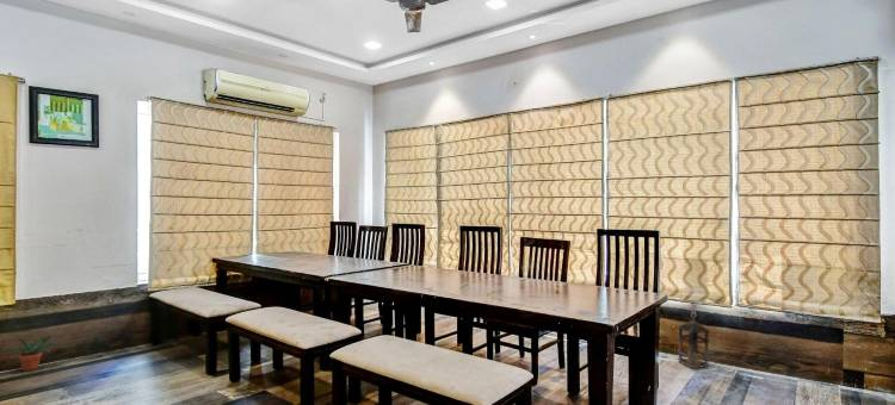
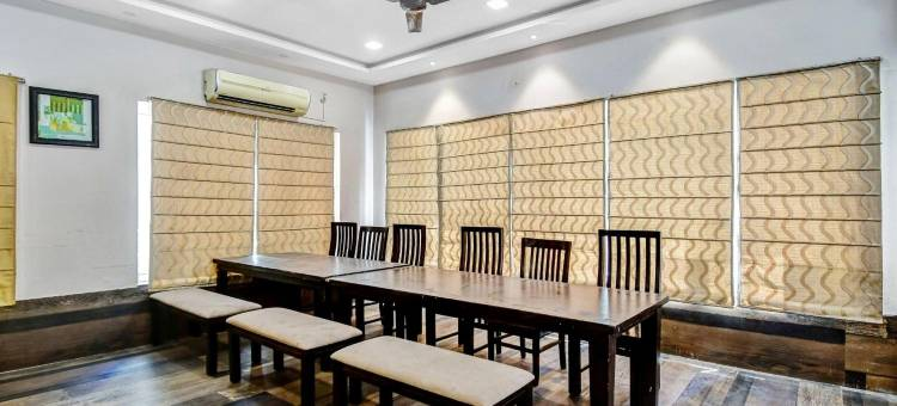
- lantern (693, 332)
- potted plant (31, 350)
